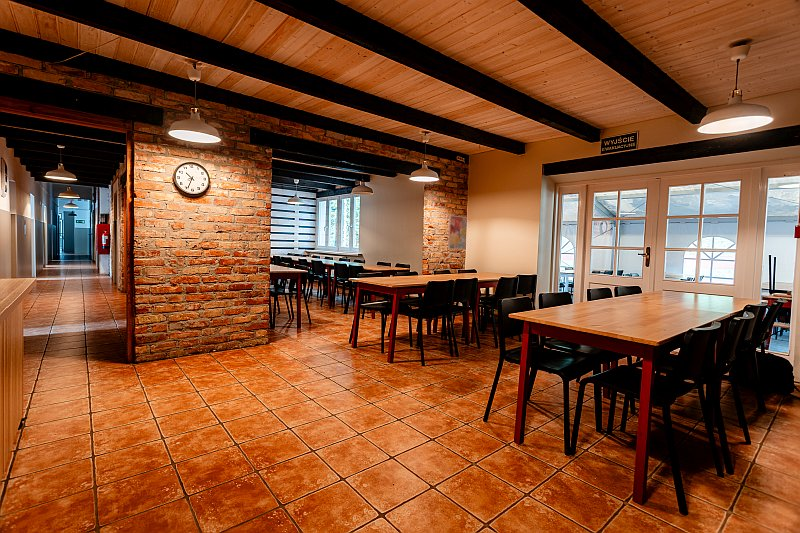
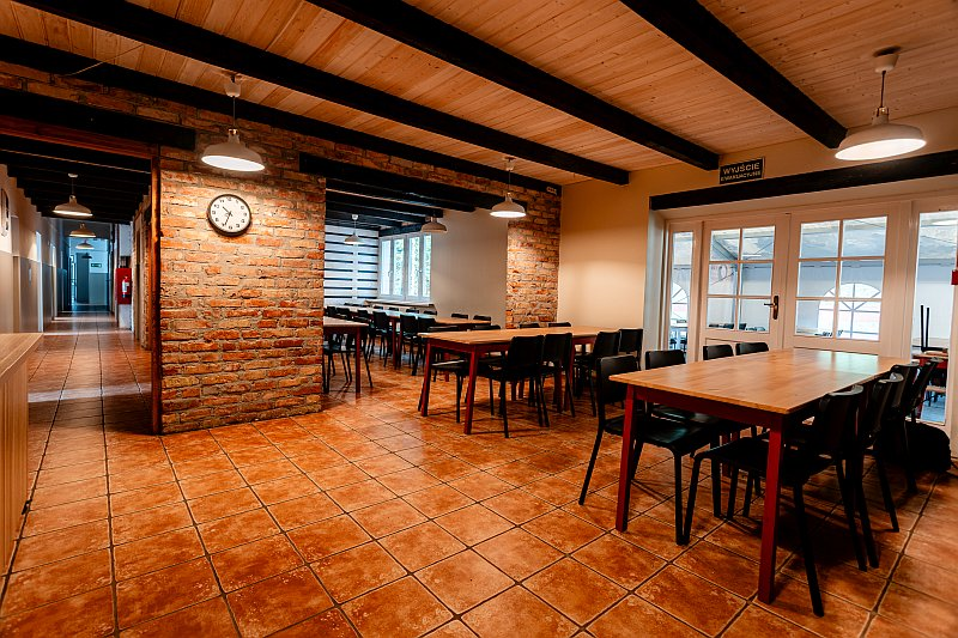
- wall art (457, 232)
